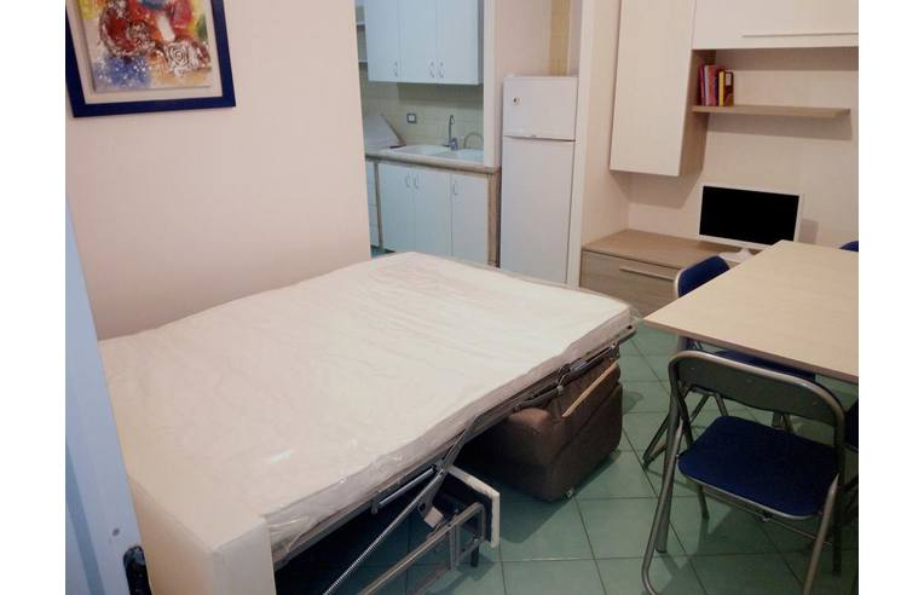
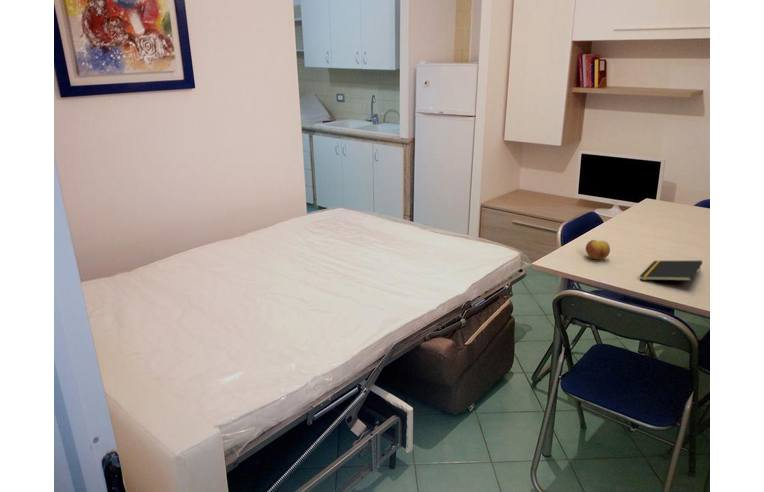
+ notepad (671, 270)
+ fruit (597, 249)
